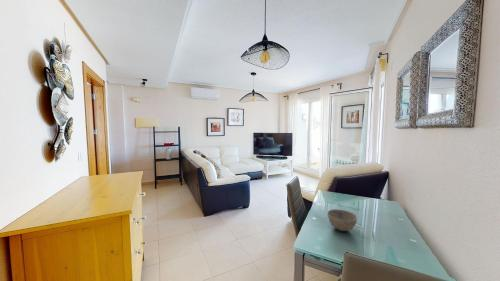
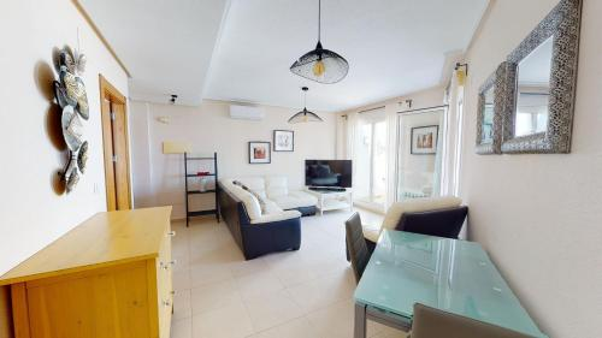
- bowl (341, 221)
